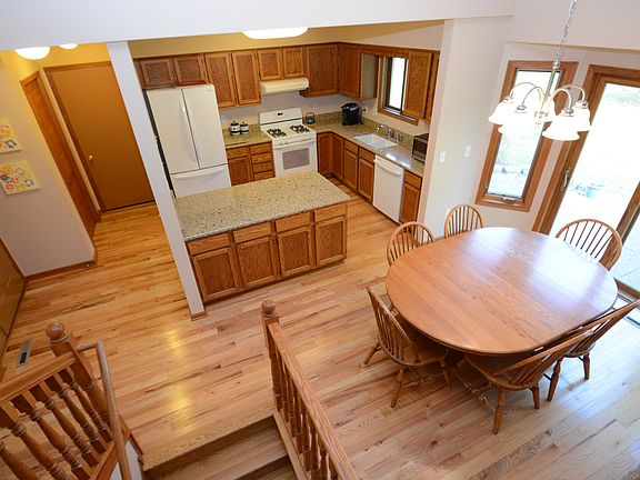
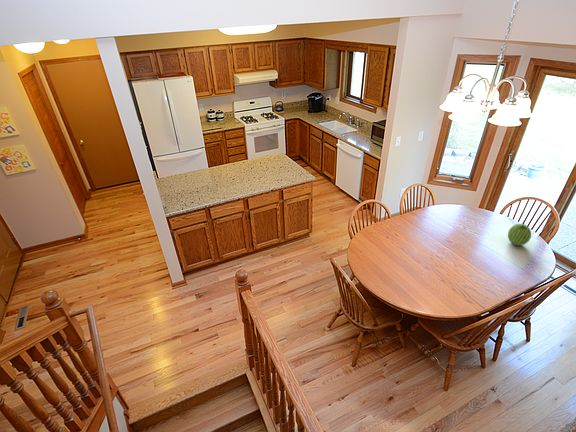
+ fruit (519, 233)
